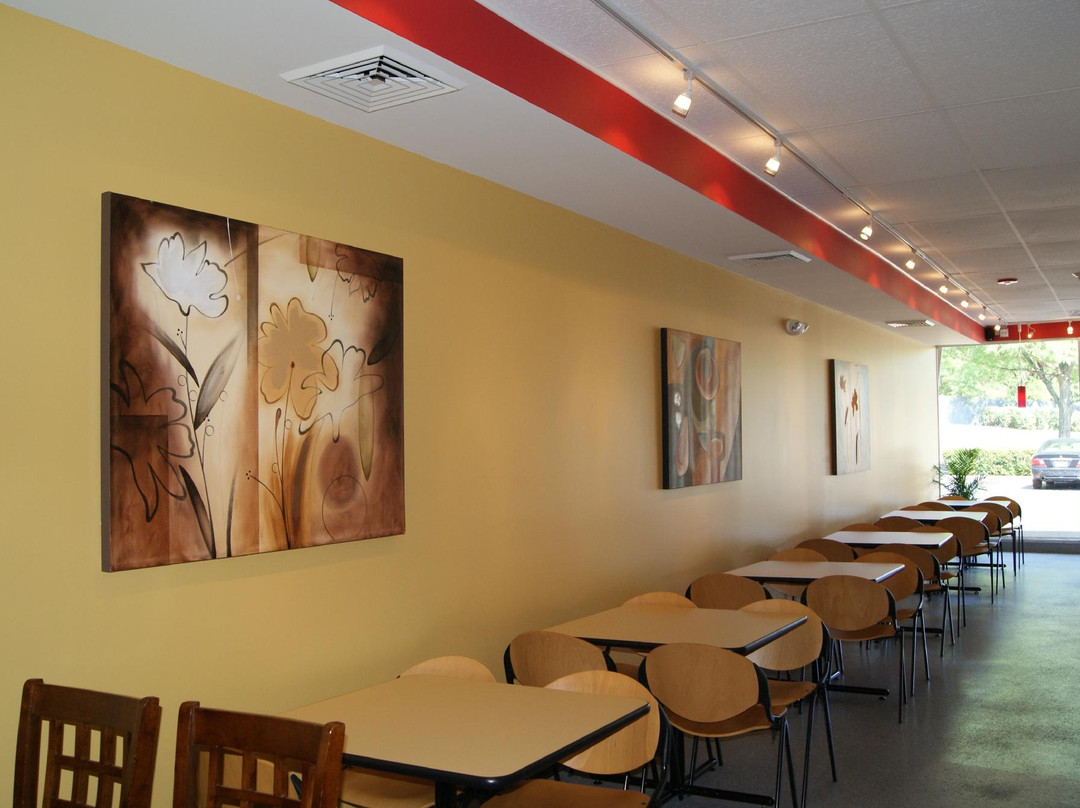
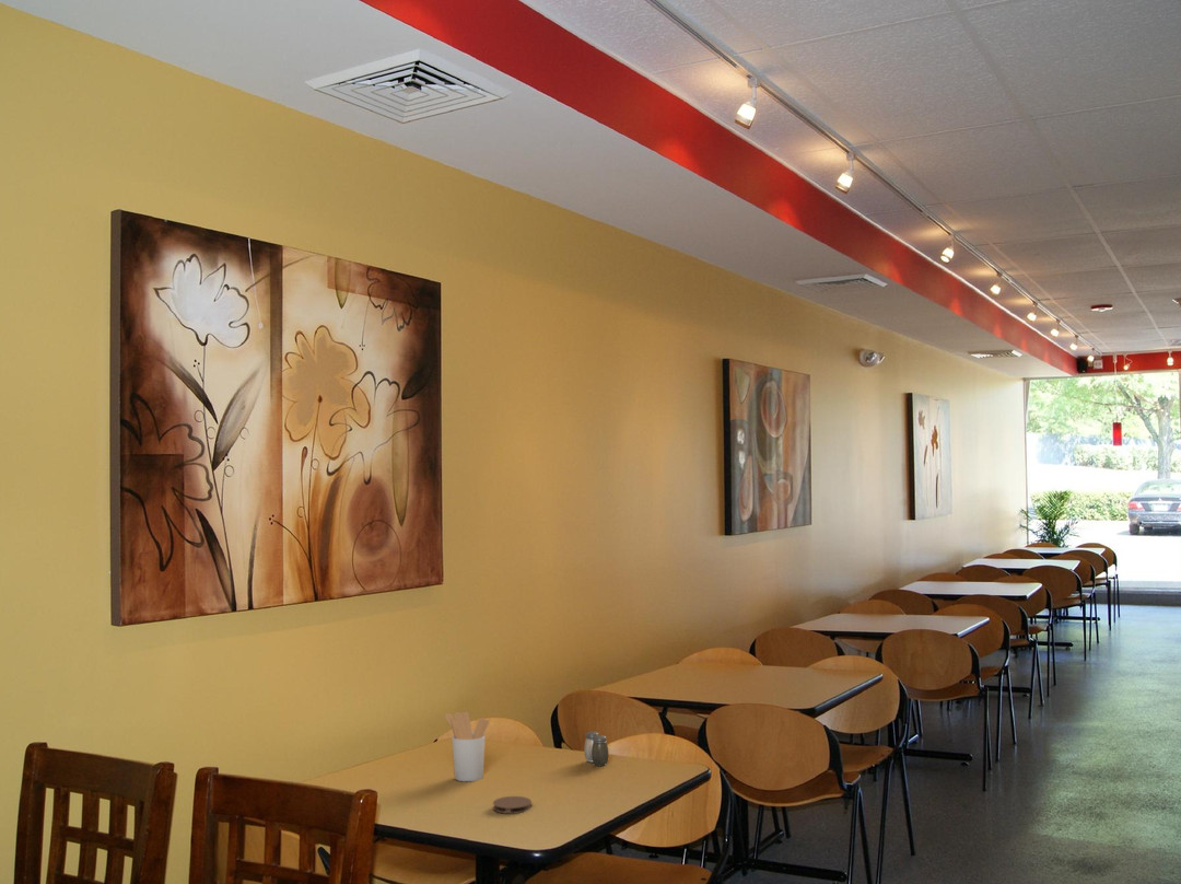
+ salt and pepper shaker (596, 747)
+ utensil holder (465, 744)
+ coaster (512, 804)
